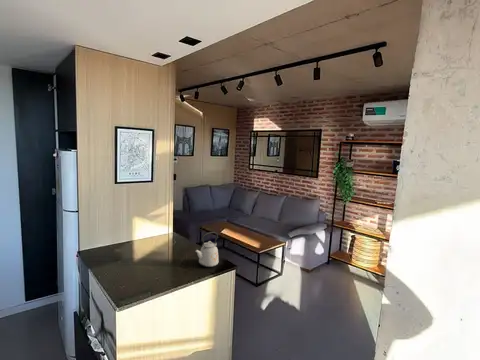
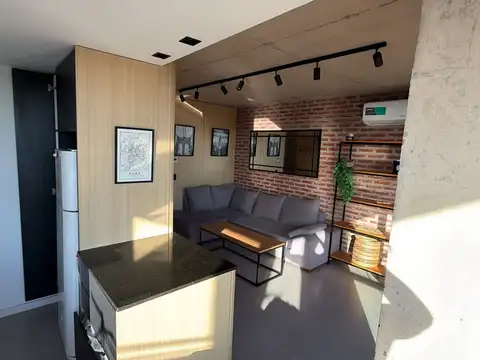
- kettle (206, 249)
